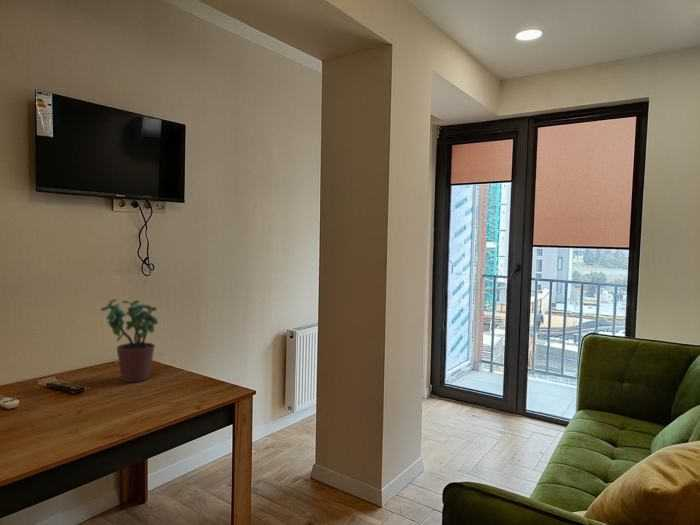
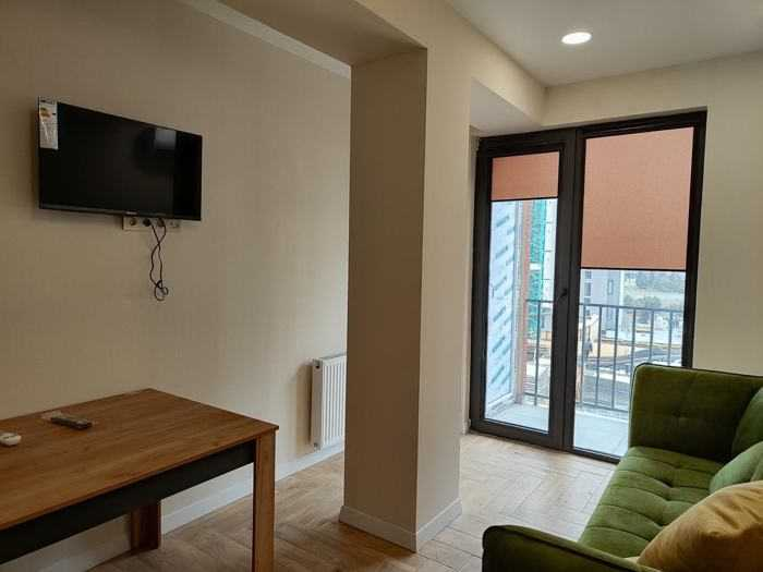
- potted plant (134, 337)
